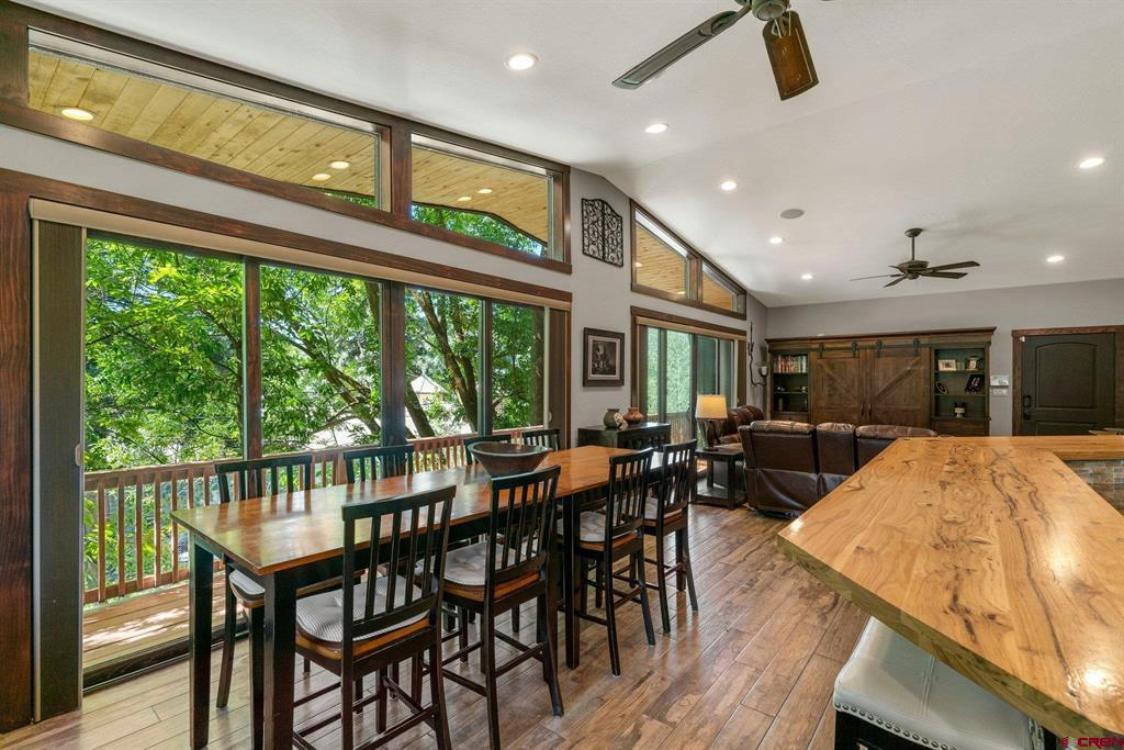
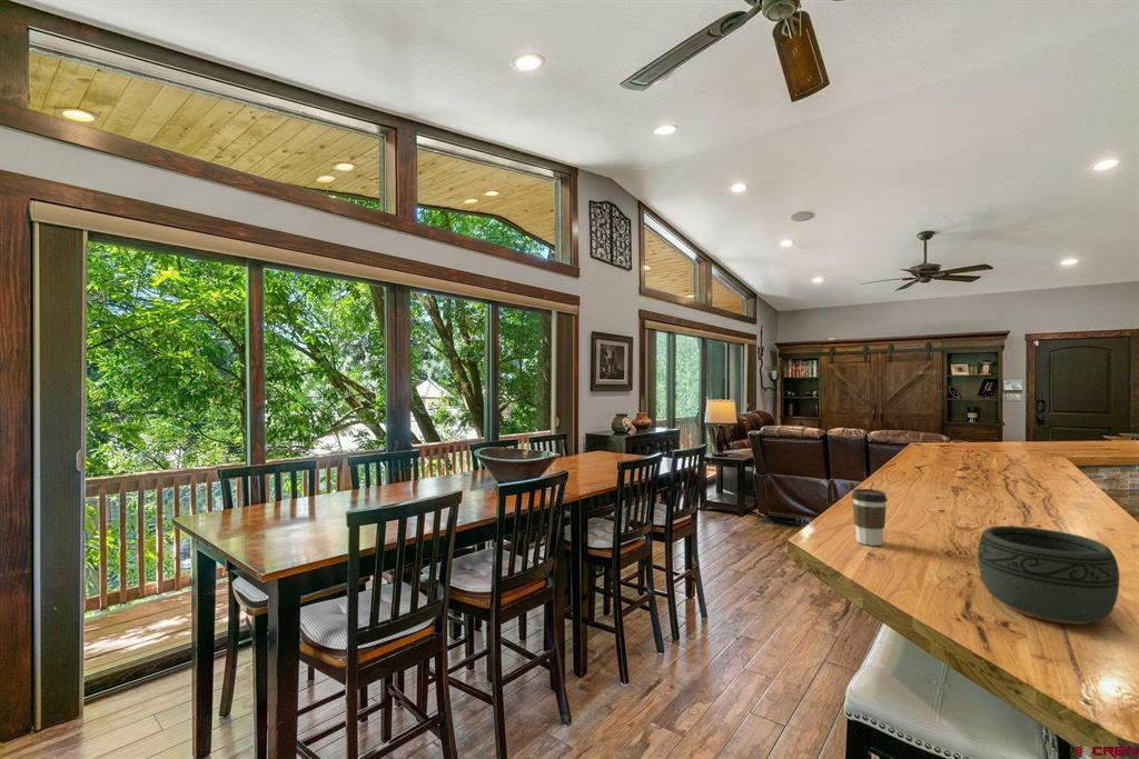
+ coffee cup (869, 517)
+ bowl (1043, 573)
